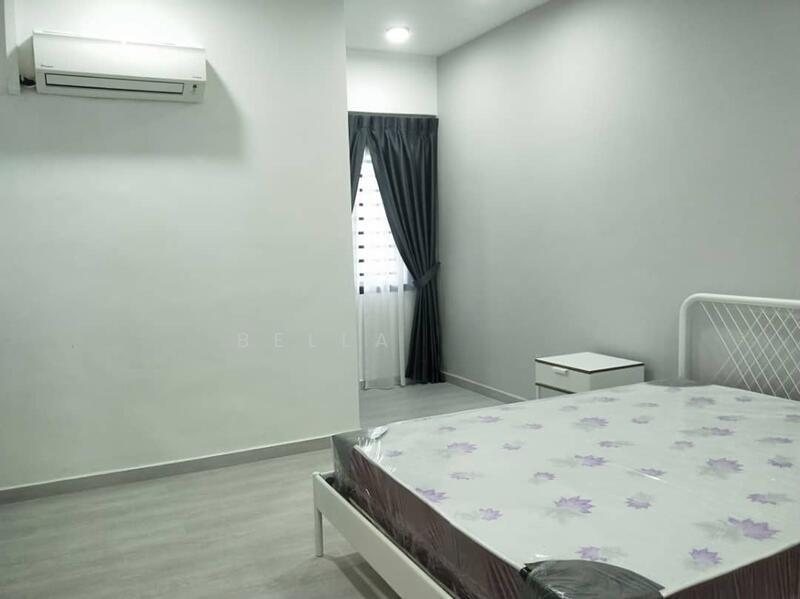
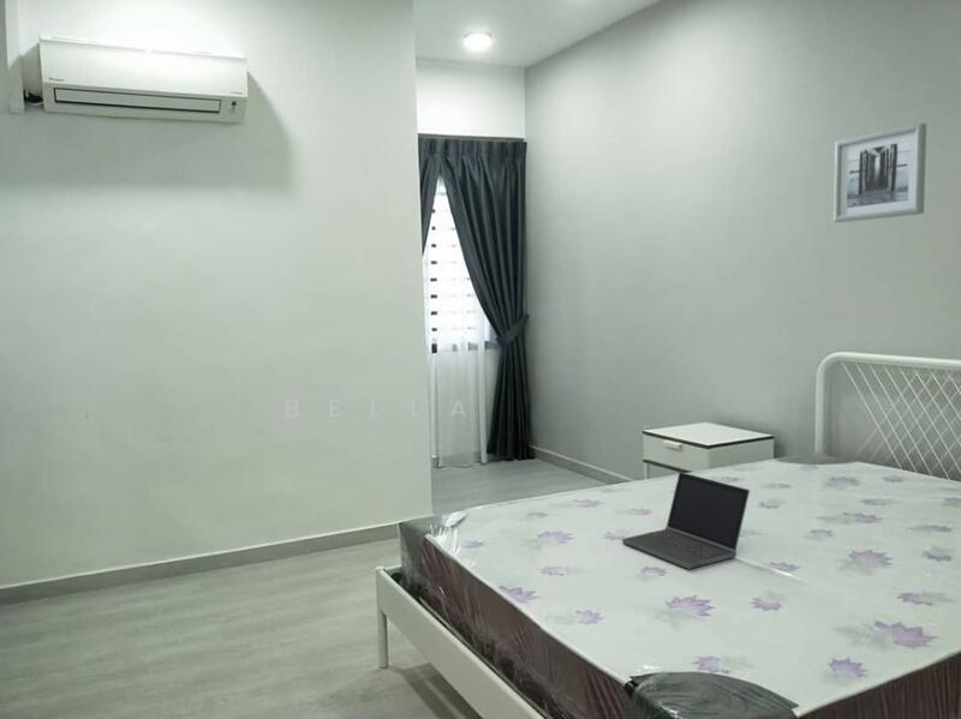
+ laptop computer (684, 516)
+ wall art (877, 175)
